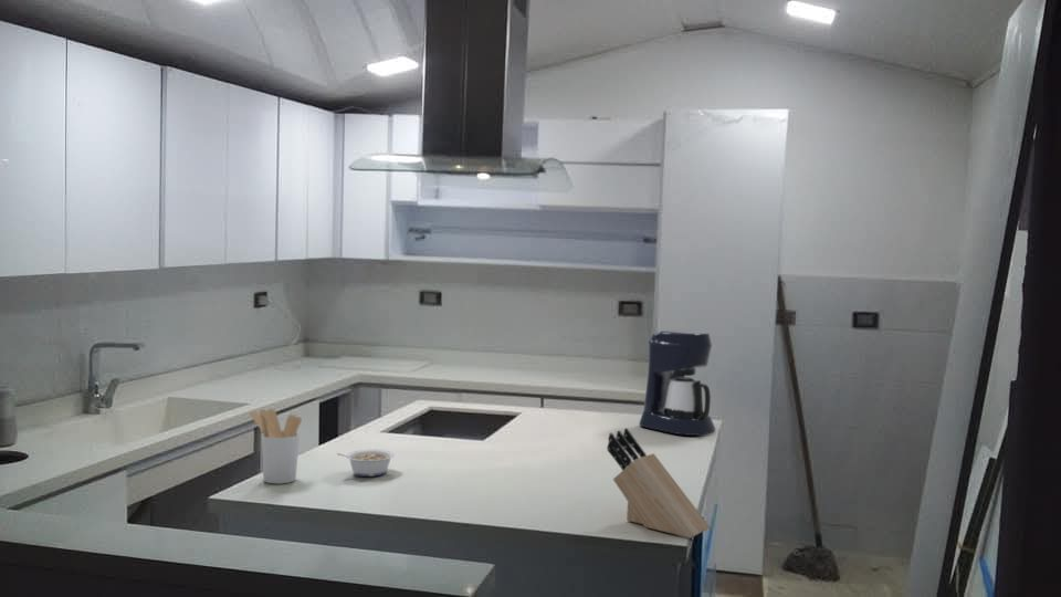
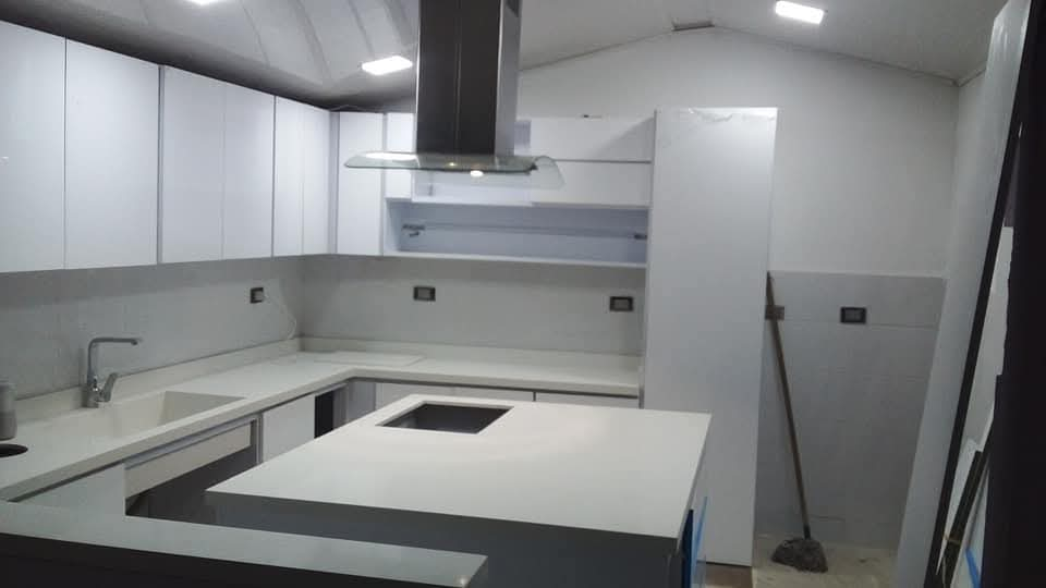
- knife block (654, 480)
- coffee maker (680, 379)
- utensil holder (274, 443)
- legume (368, 462)
